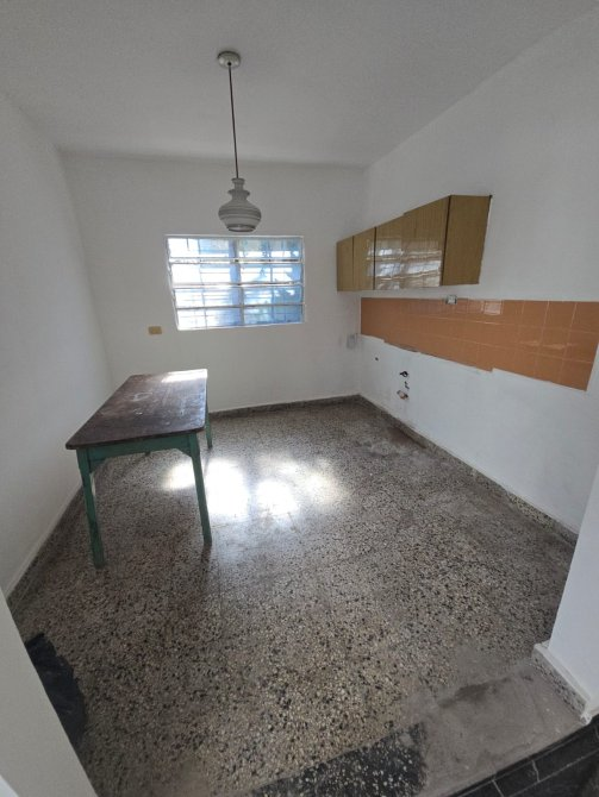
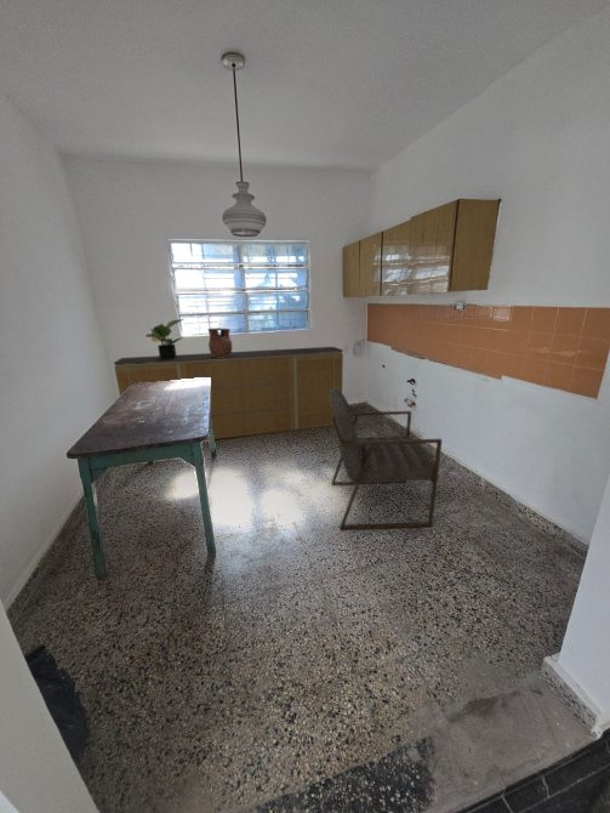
+ sideboard (240, 393)
+ chair (378, 451)
+ vessel (220, 341)
+ potted plant (167, 339)
